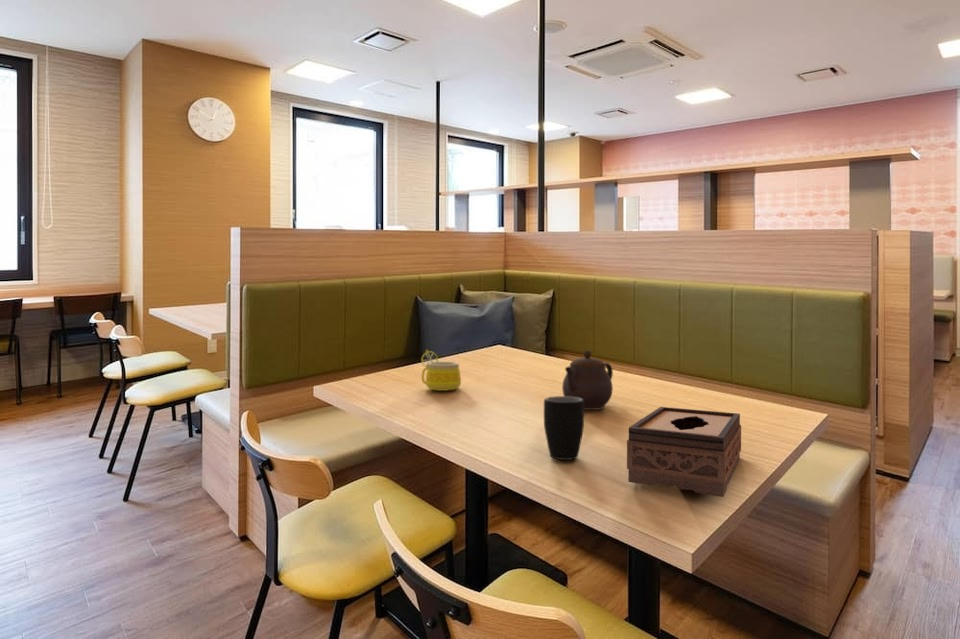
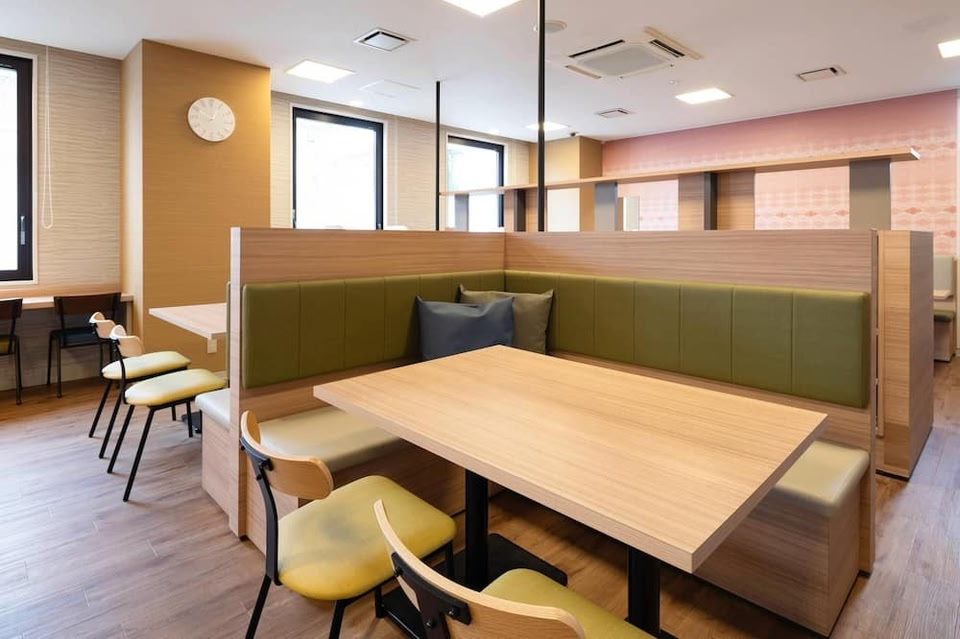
- mug (563, 425)
- mug (440, 369)
- tissue box (687, 445)
- teapot (589, 378)
